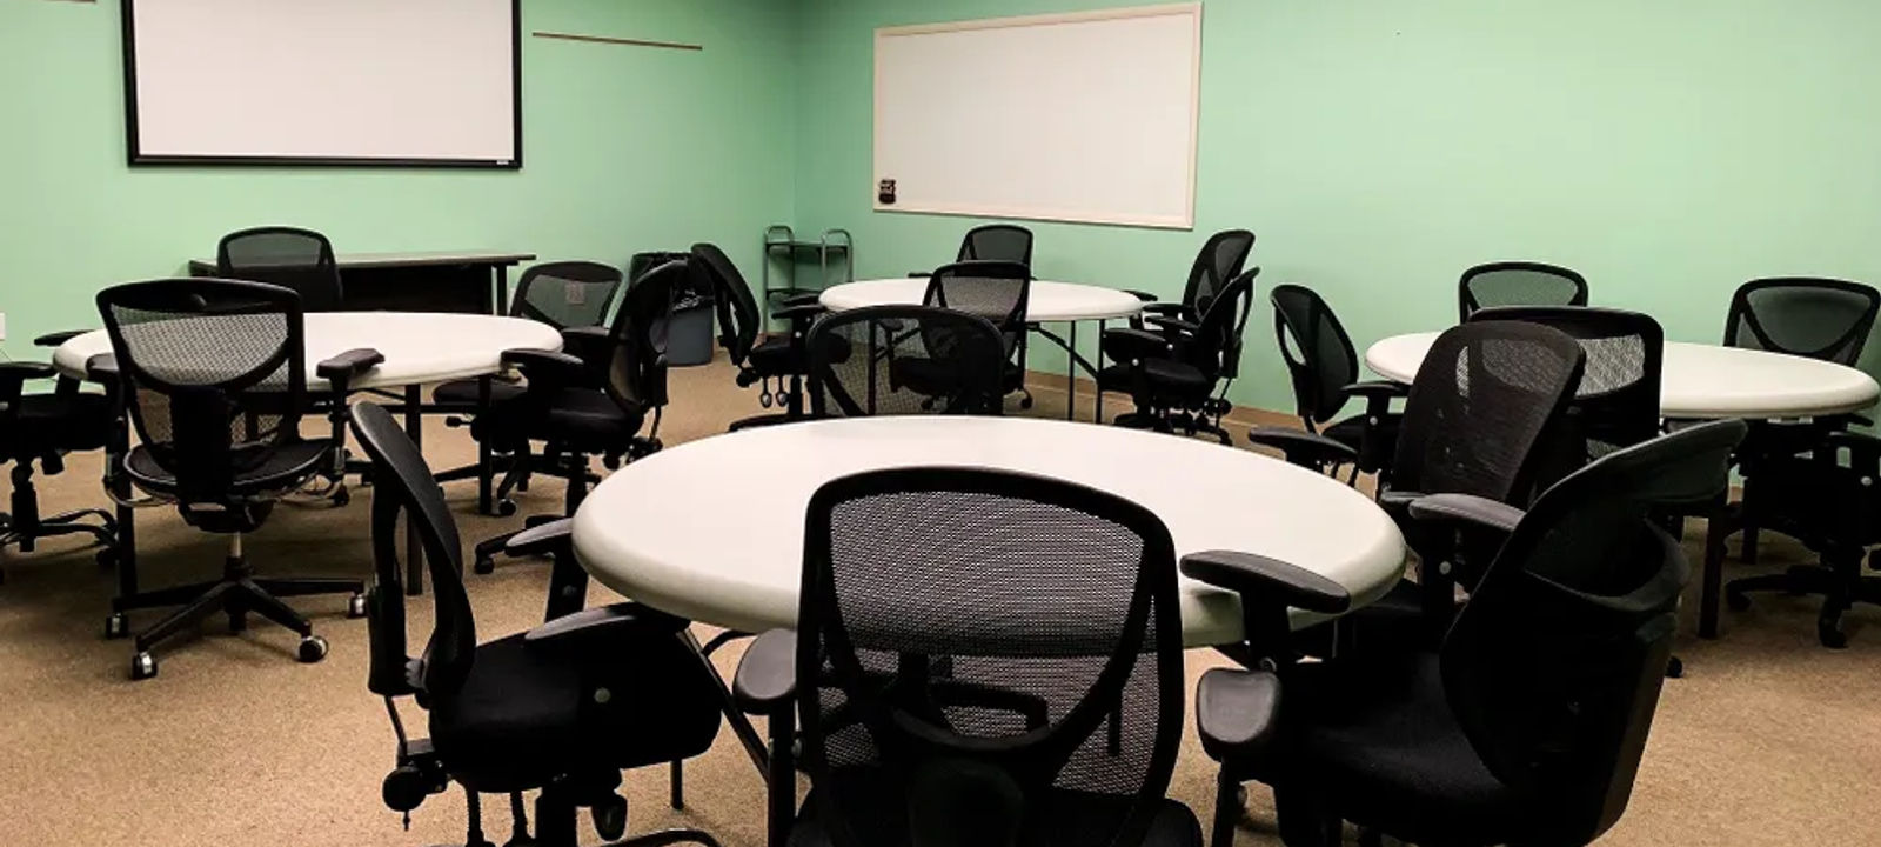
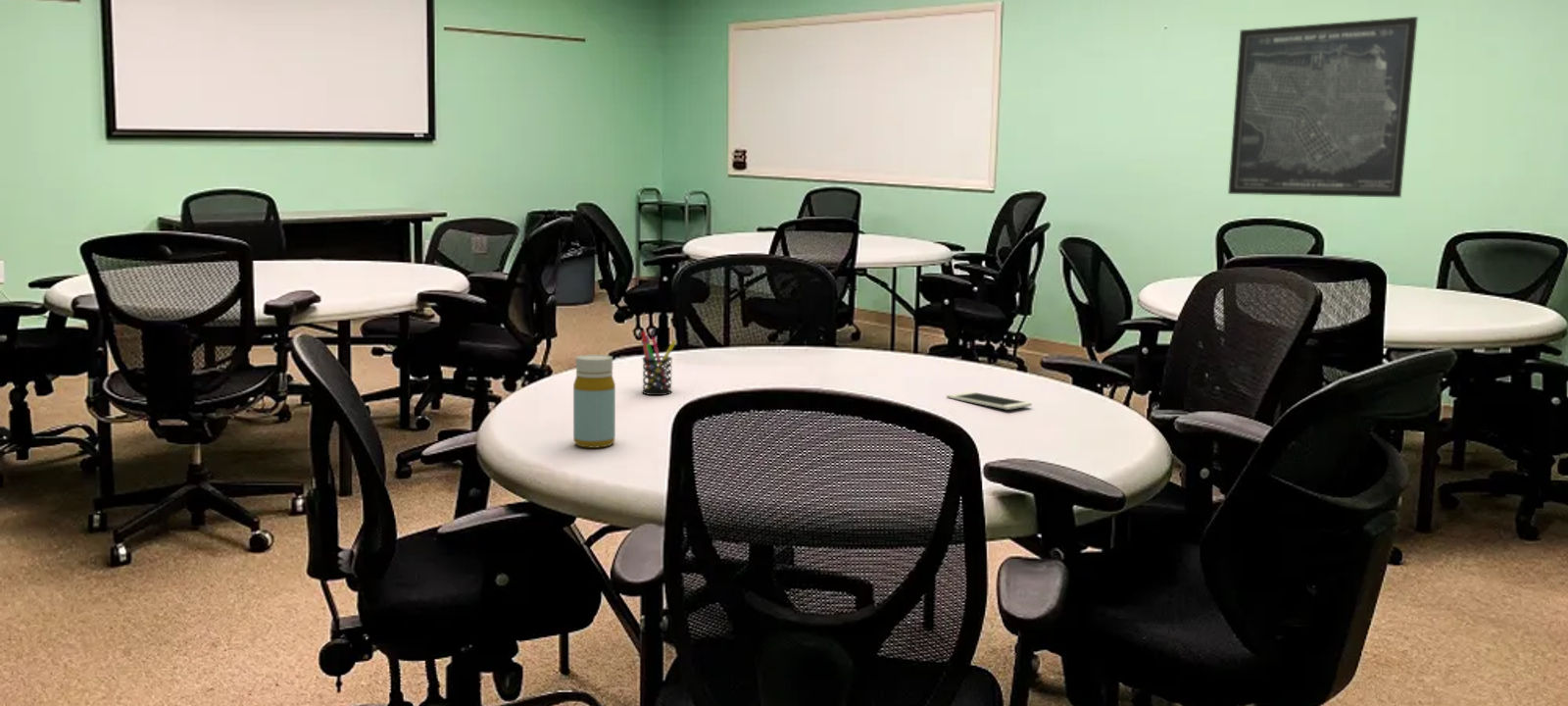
+ wall art (1317, 110)
+ pen holder (654, 363)
+ bottle (594, 400)
+ cell phone (988, 400)
